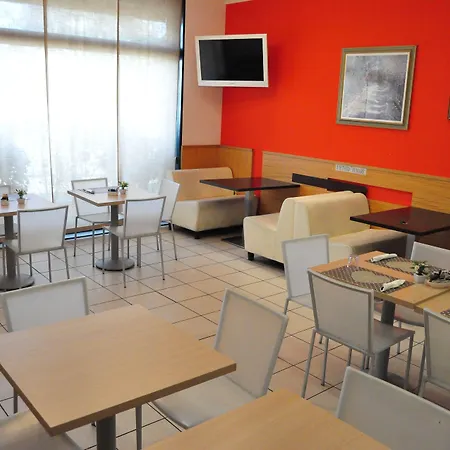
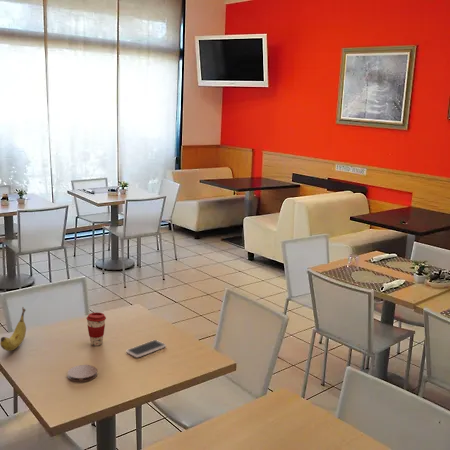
+ coaster (82, 373)
+ smartphone (146, 348)
+ fruit (14, 332)
+ coffee cup (96, 329)
